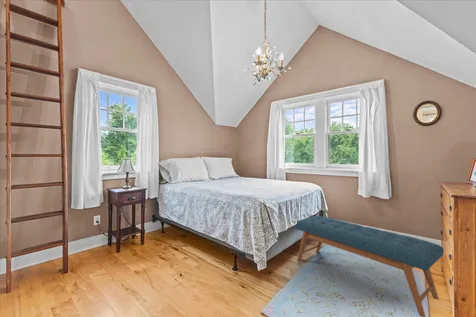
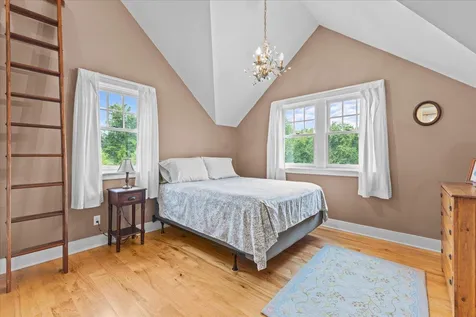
- bench (356, 252)
